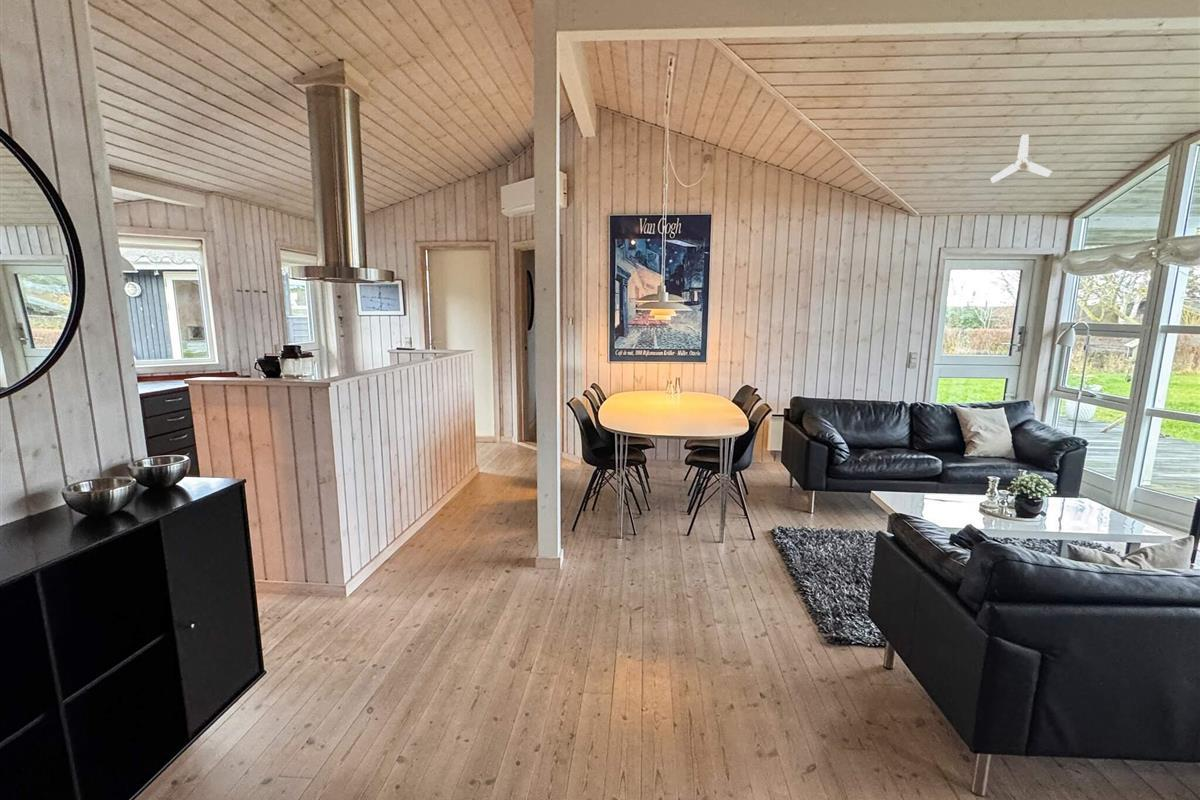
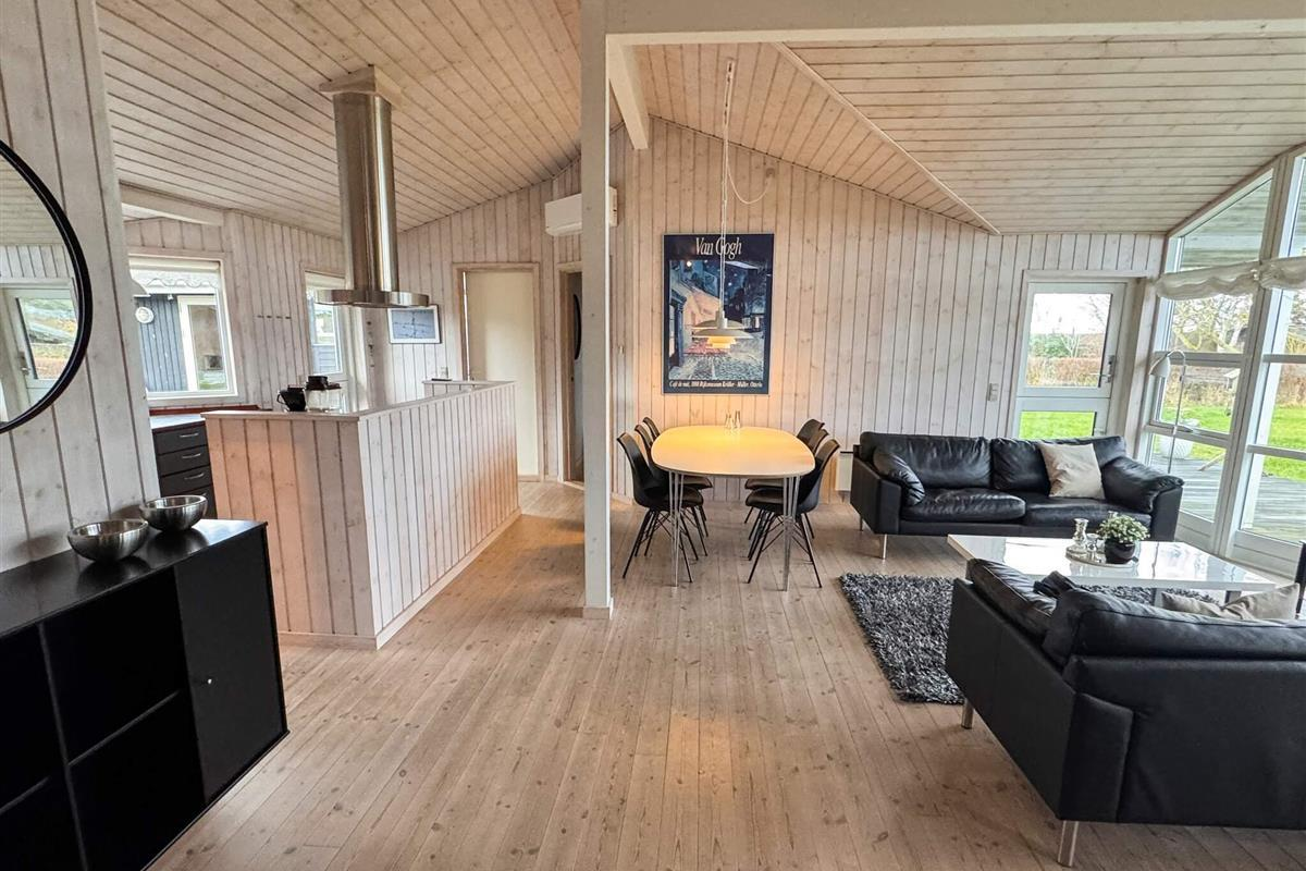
- ceiling fan (1022, 154)
